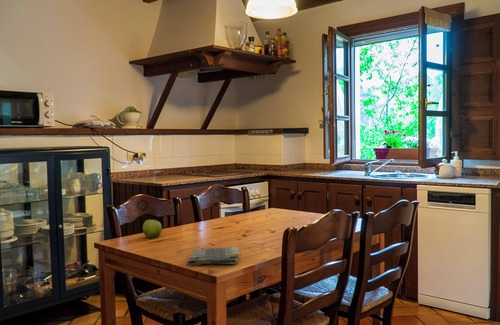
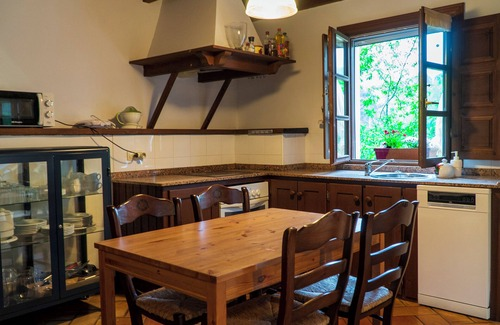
- fruit (152, 228)
- dish towel (214, 254)
